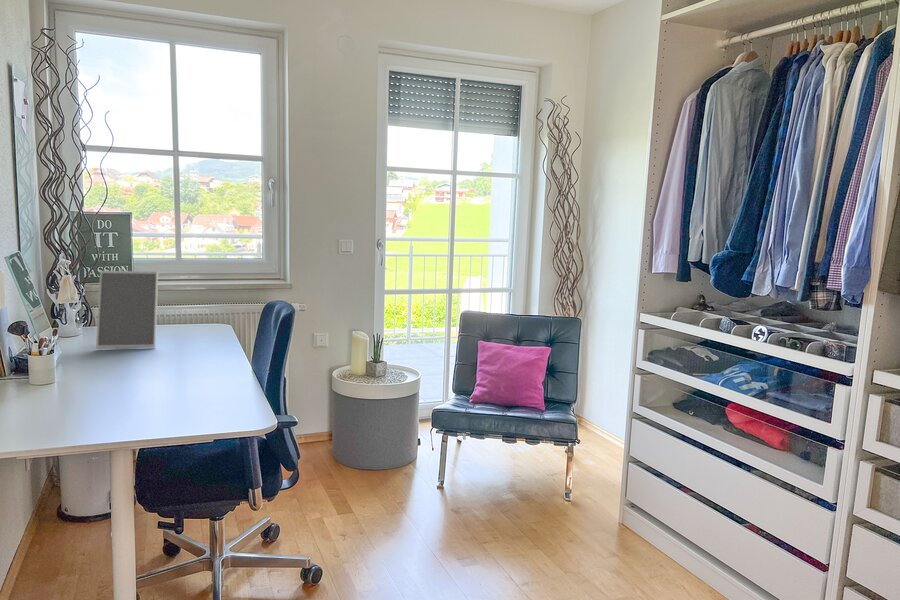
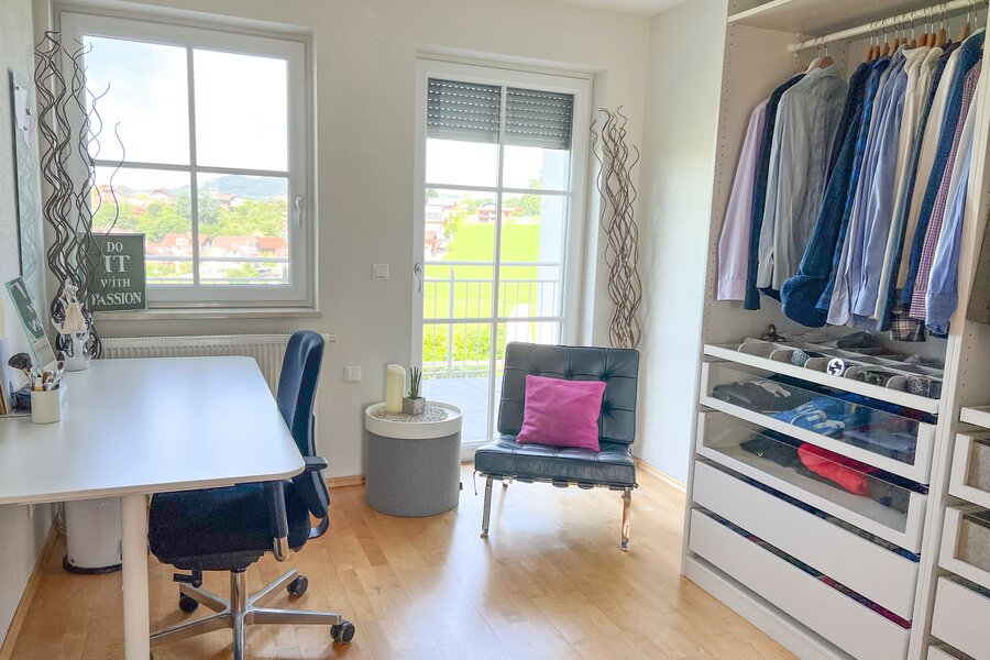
- picture frame (128, 308)
